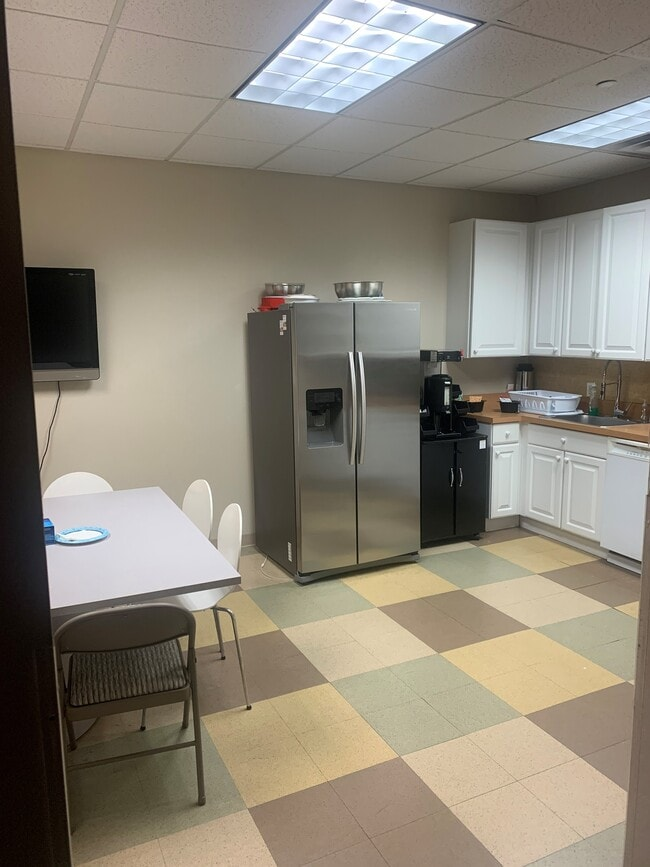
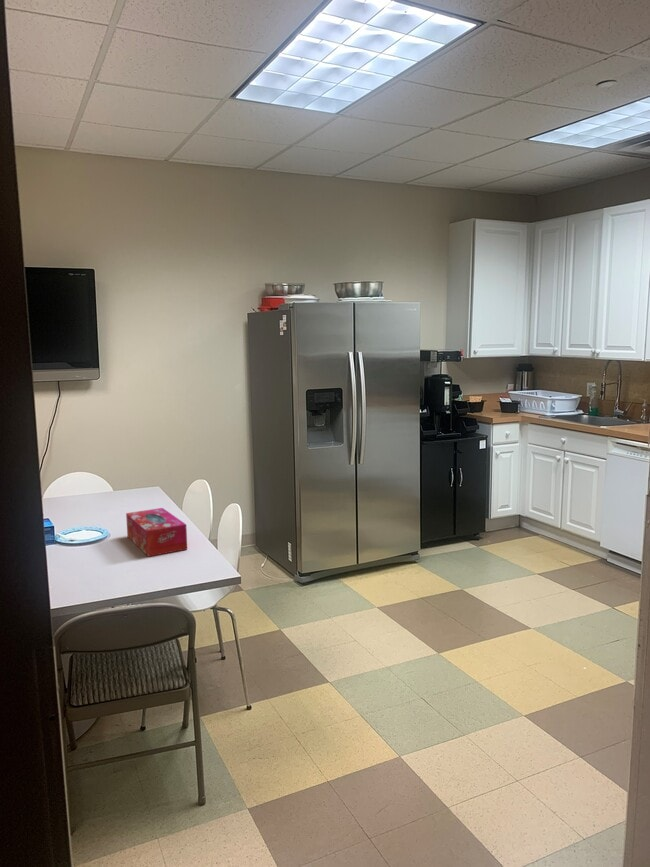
+ tissue box (155, 530)
